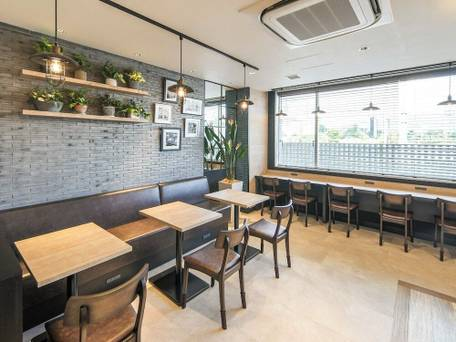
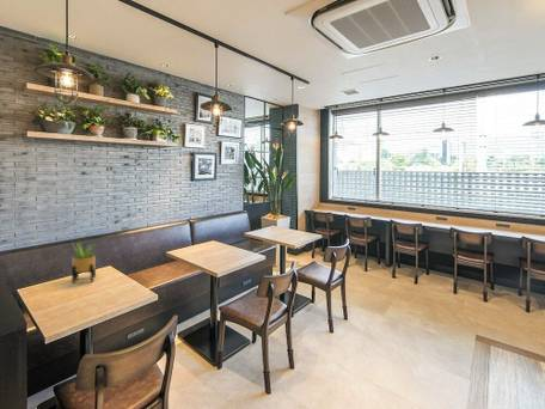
+ potted plant (84, 260)
